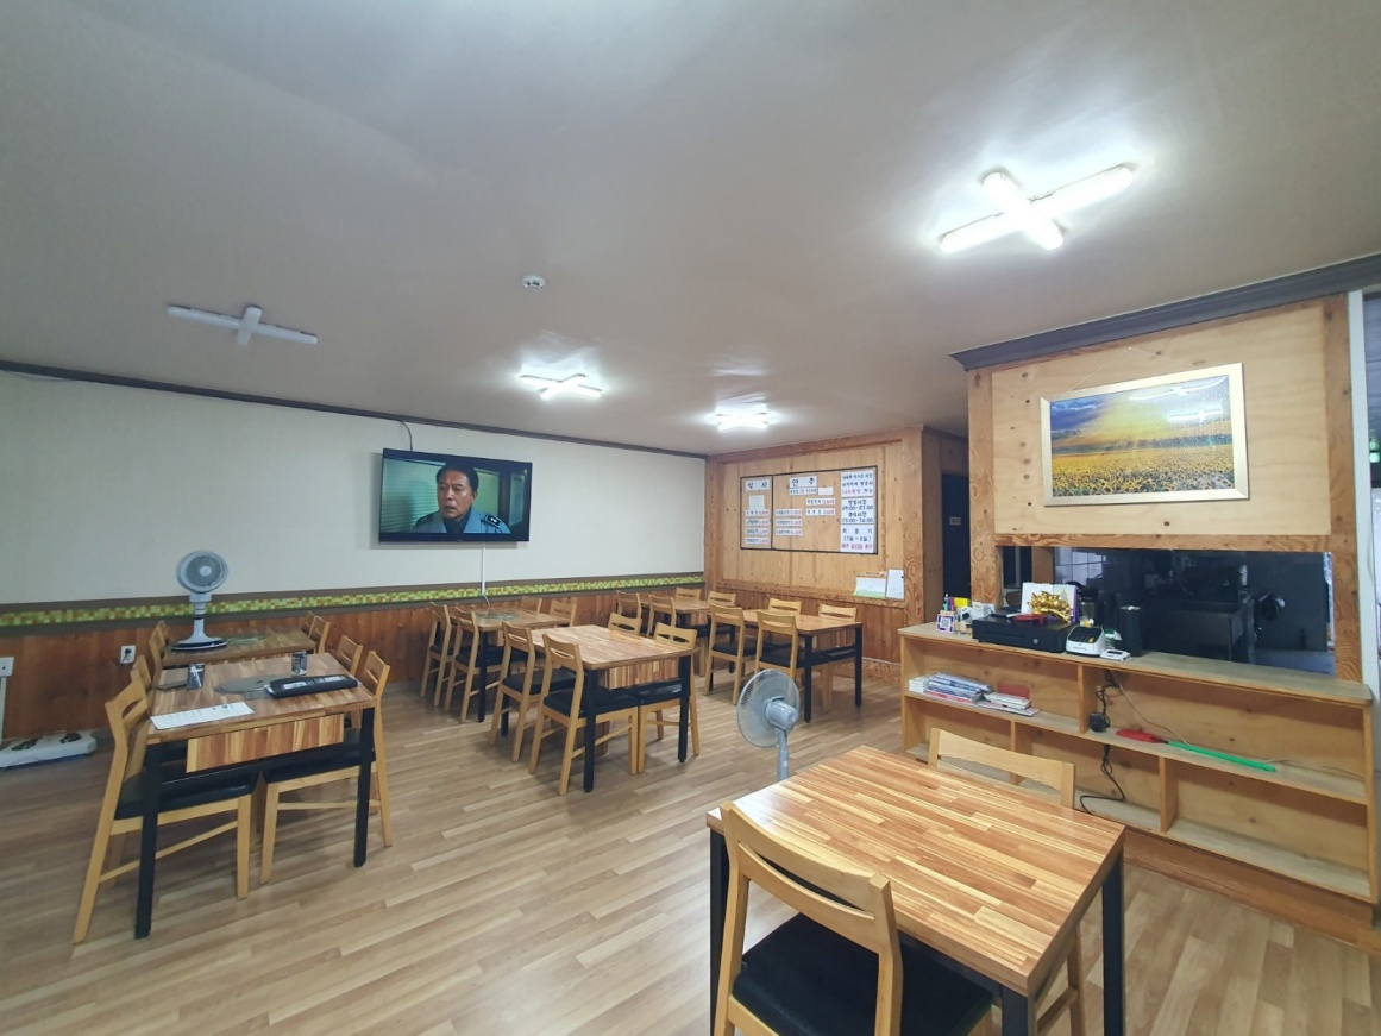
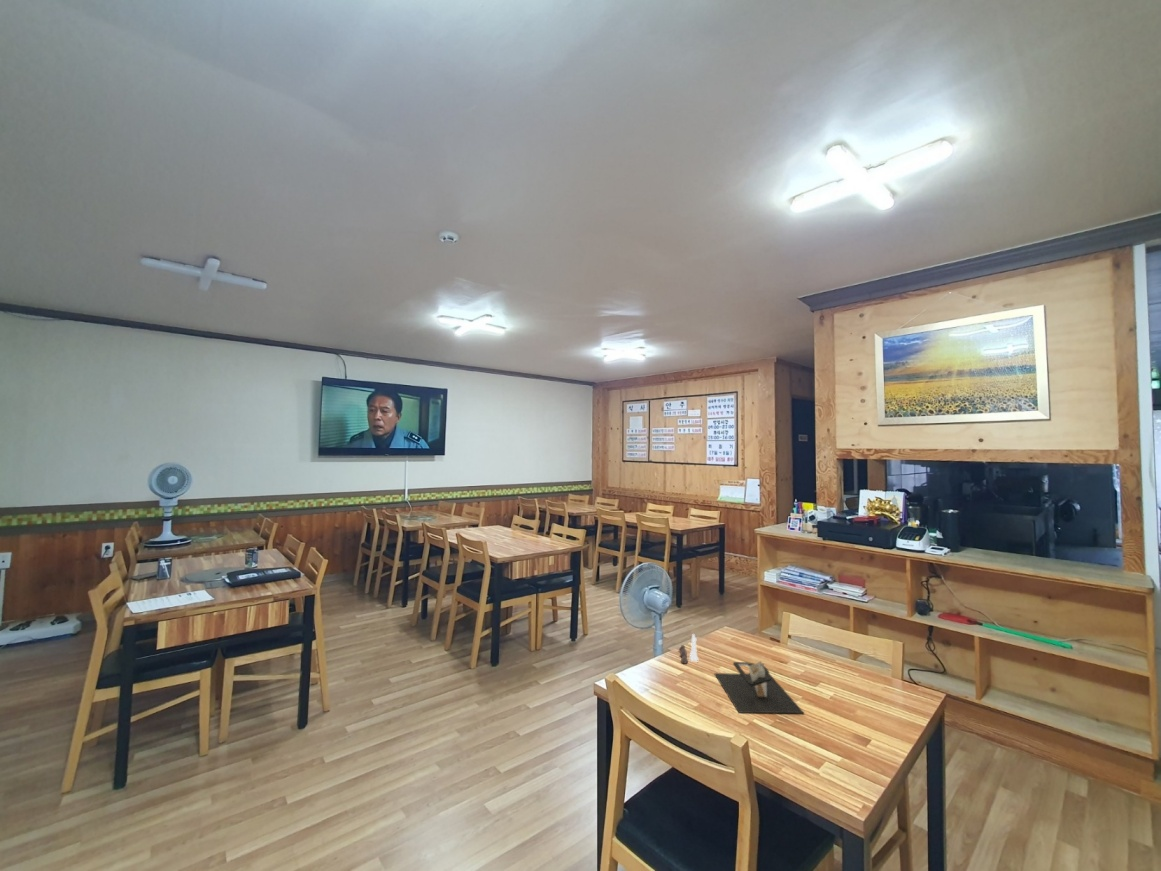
+ napkin holder (755, 678)
+ salt and pepper shaker set (691, 646)
